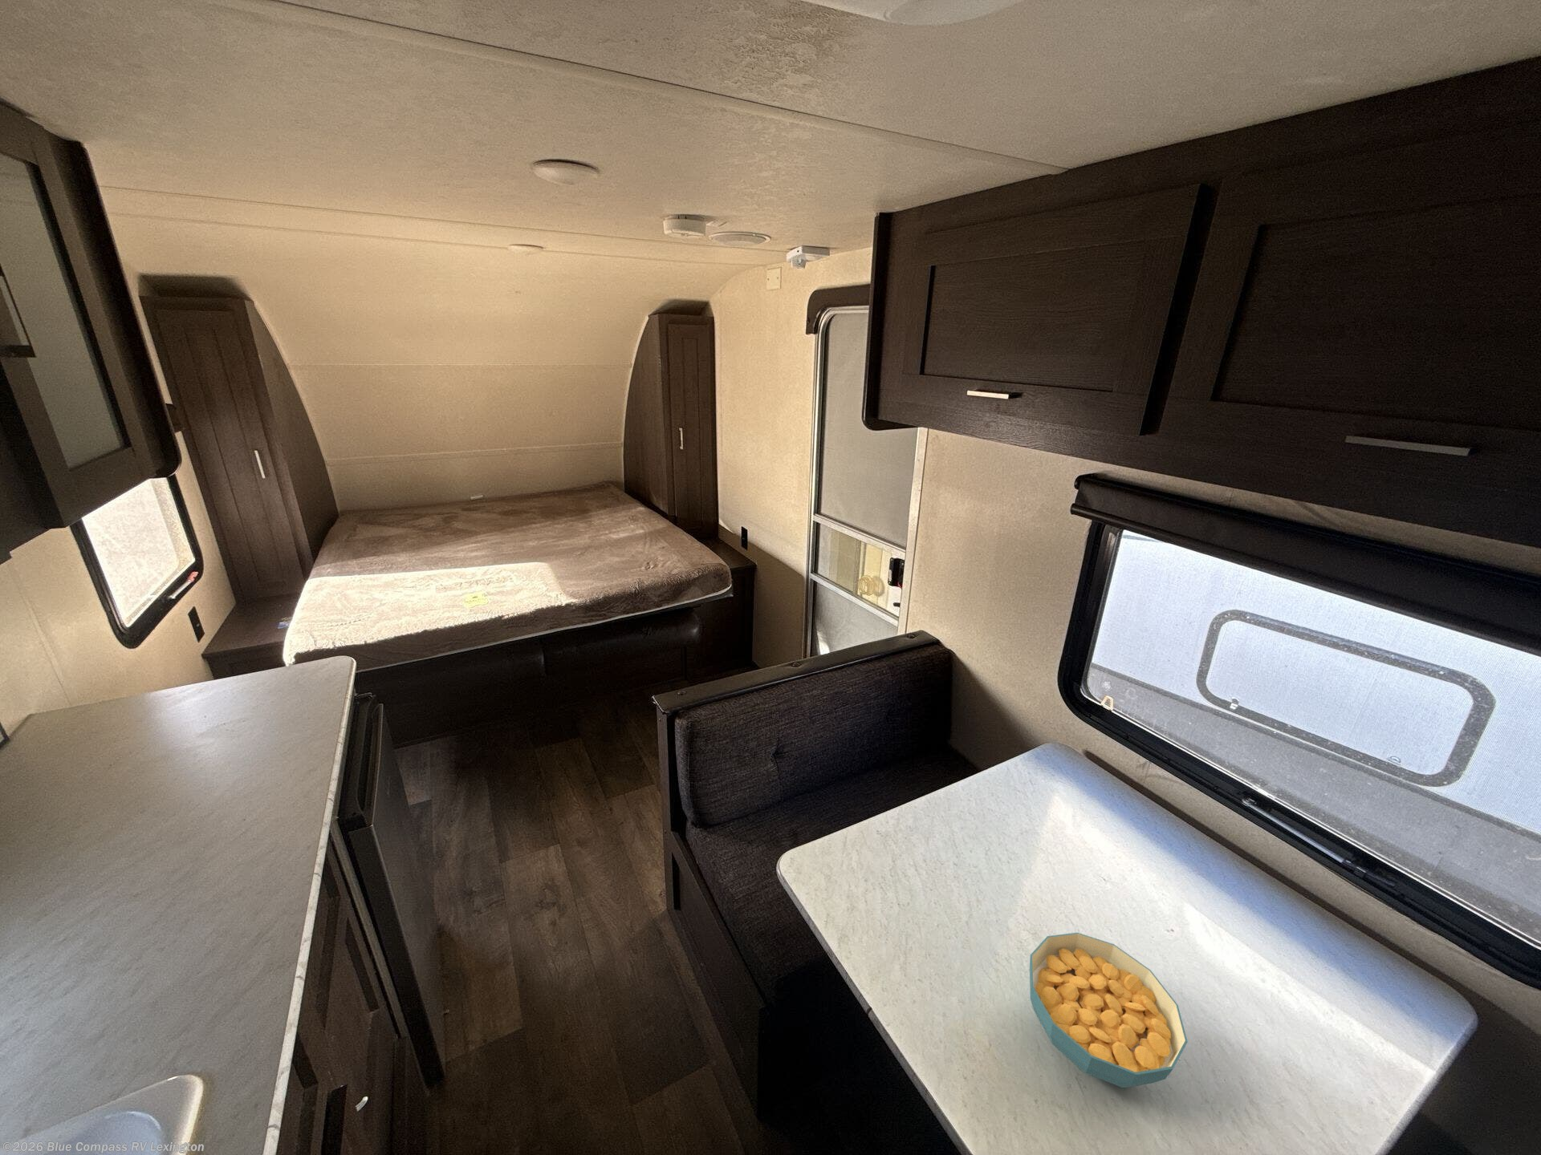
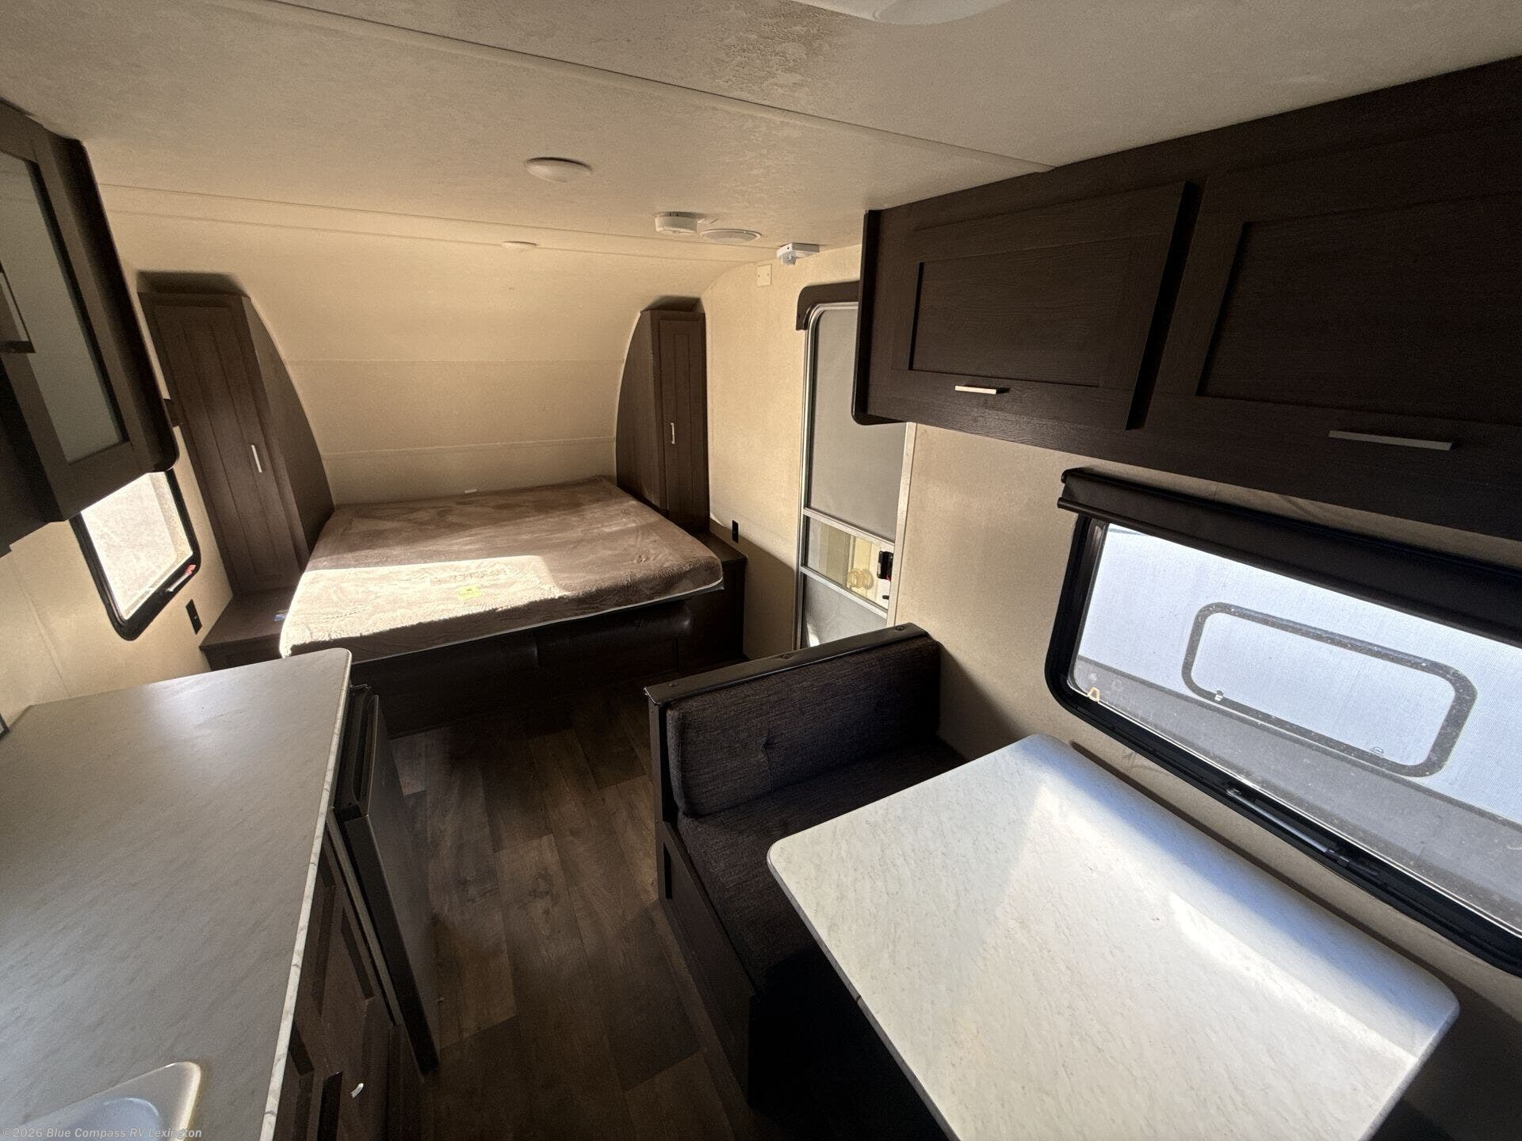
- cereal bowl (1096, 1019)
